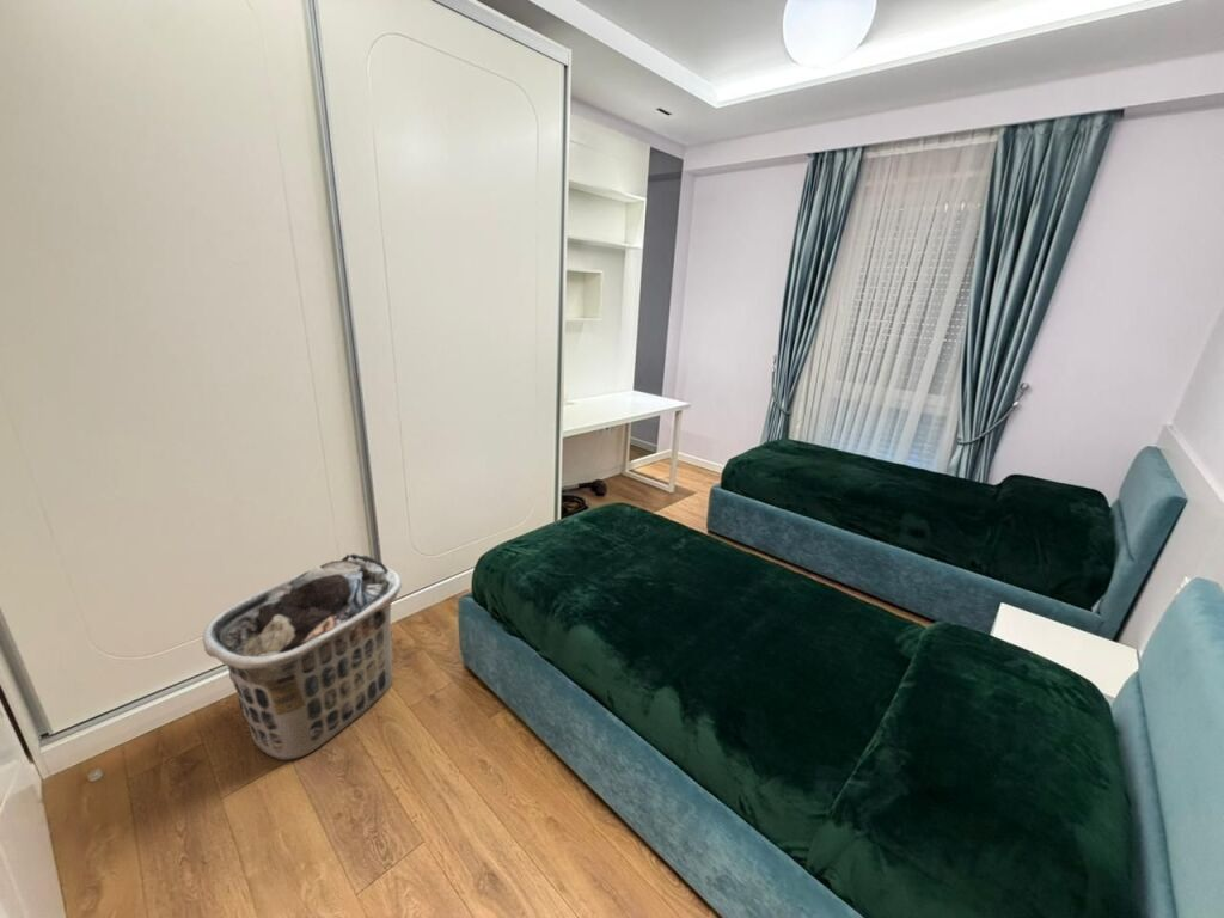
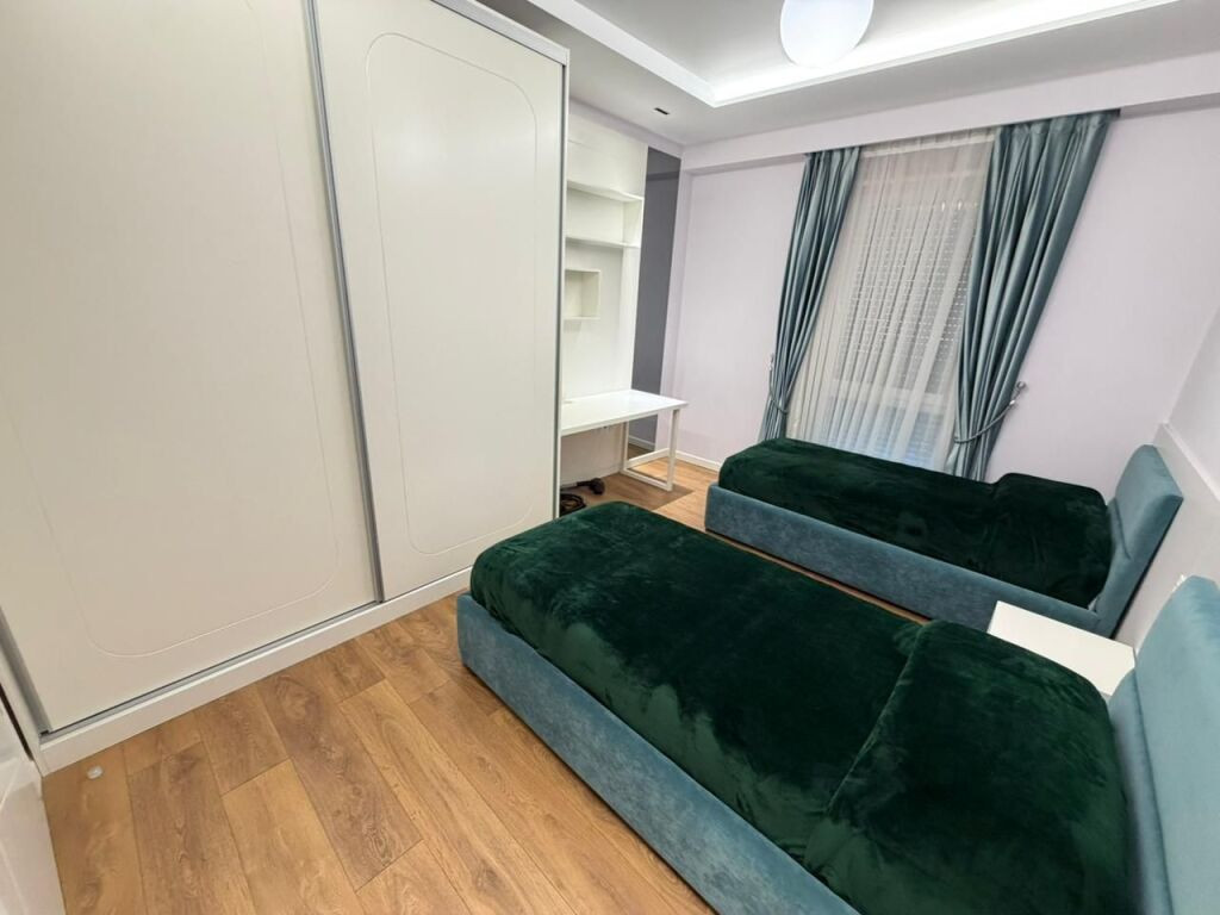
- clothes hamper (318, 645)
